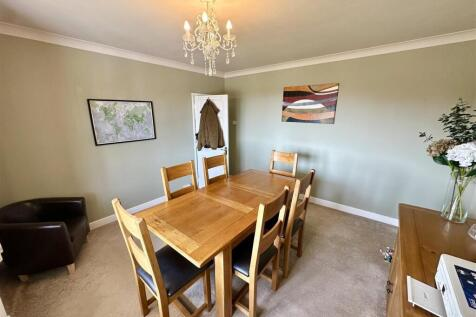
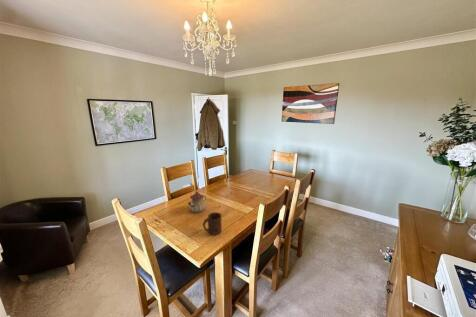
+ teapot (198, 200)
+ cup (213, 224)
